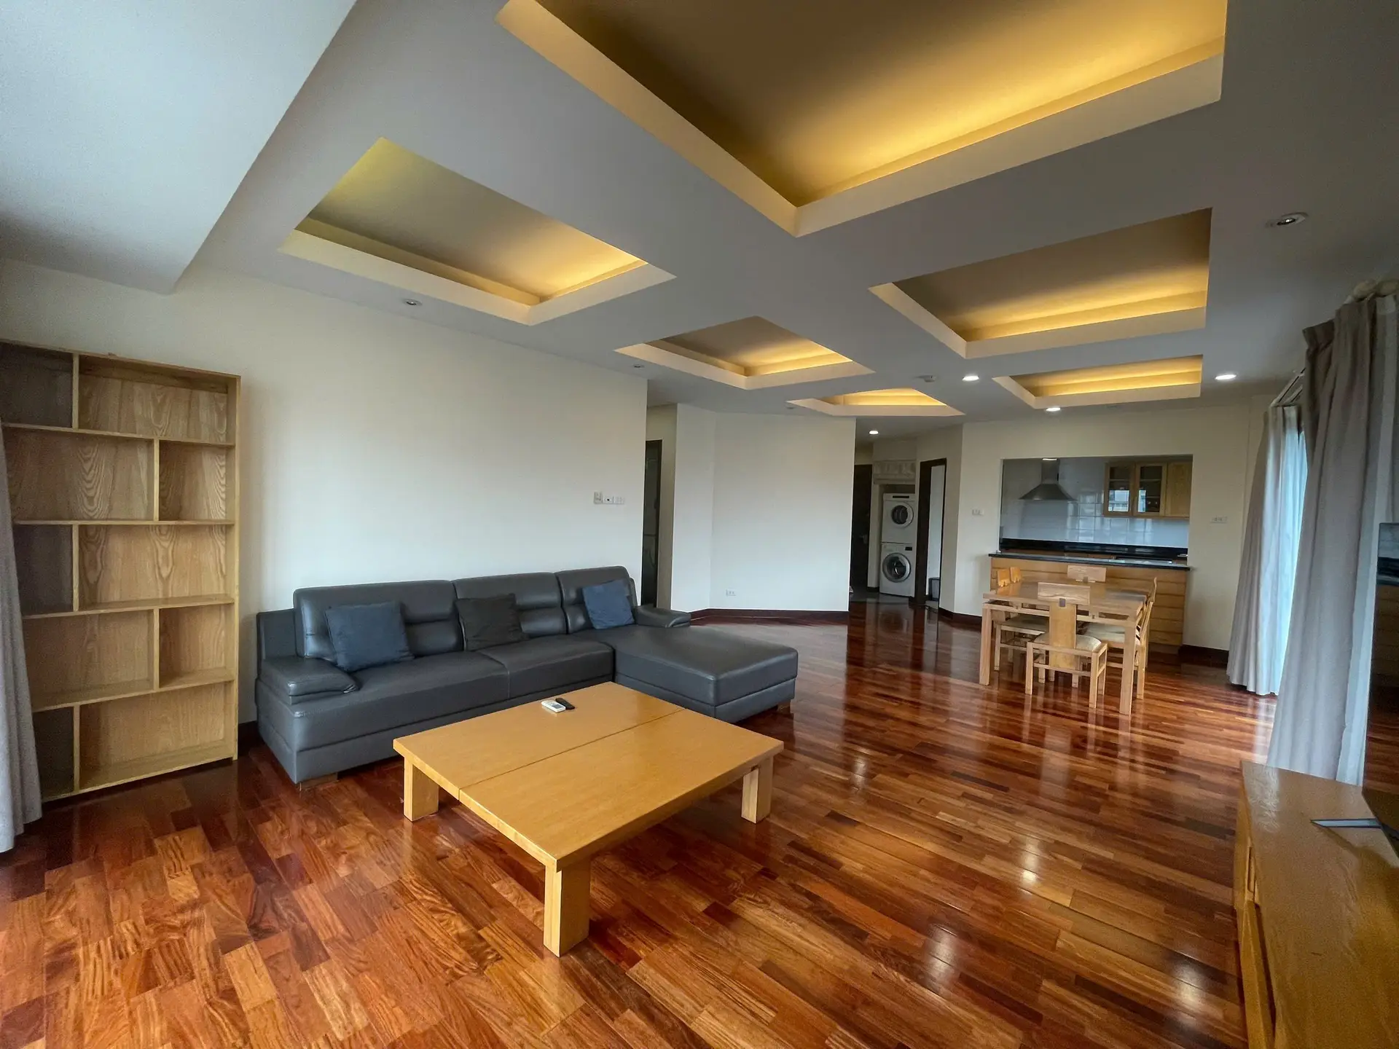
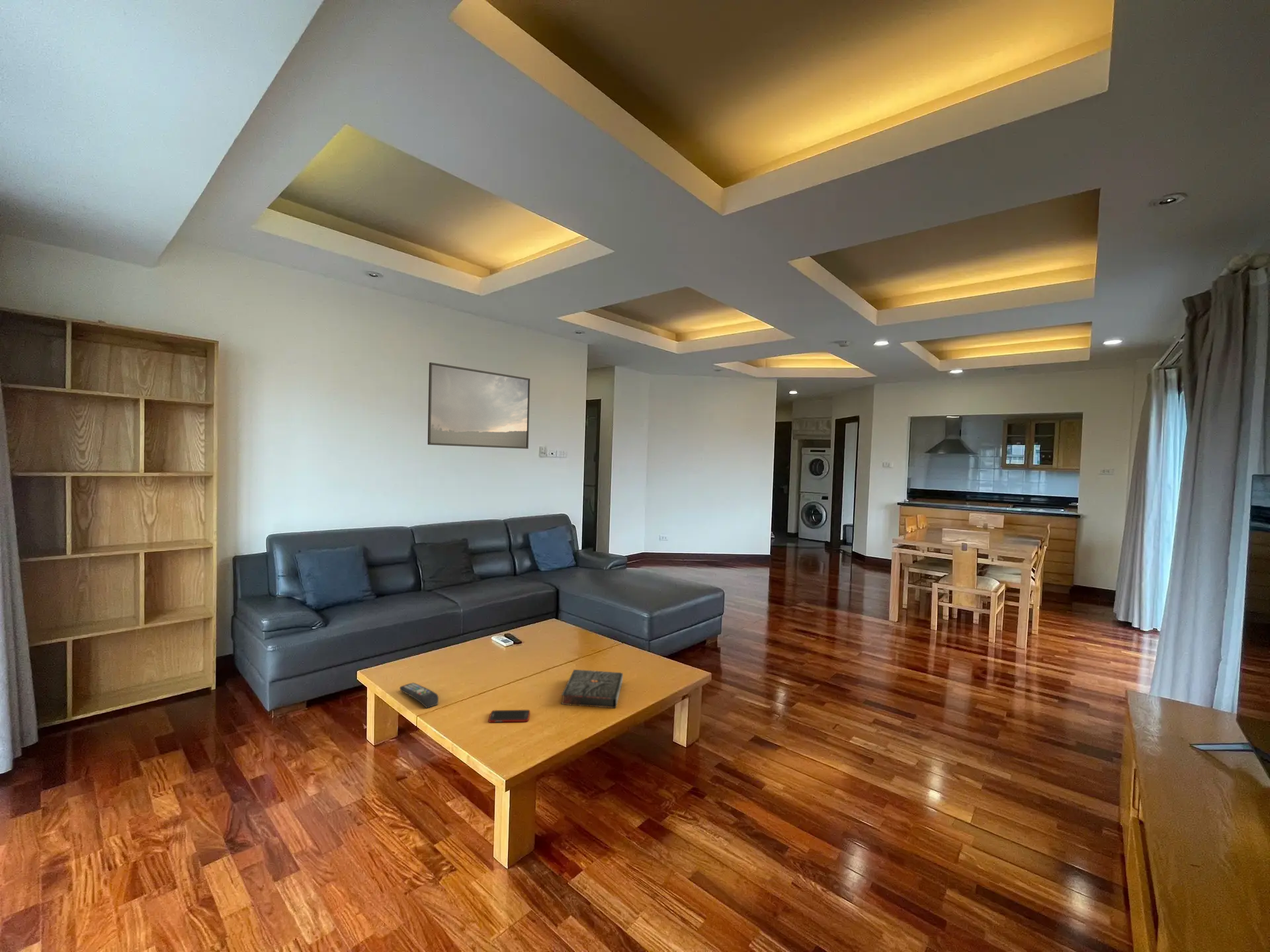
+ remote control (419, 693)
+ book (593, 687)
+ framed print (482, 409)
+ cell phone (509, 716)
